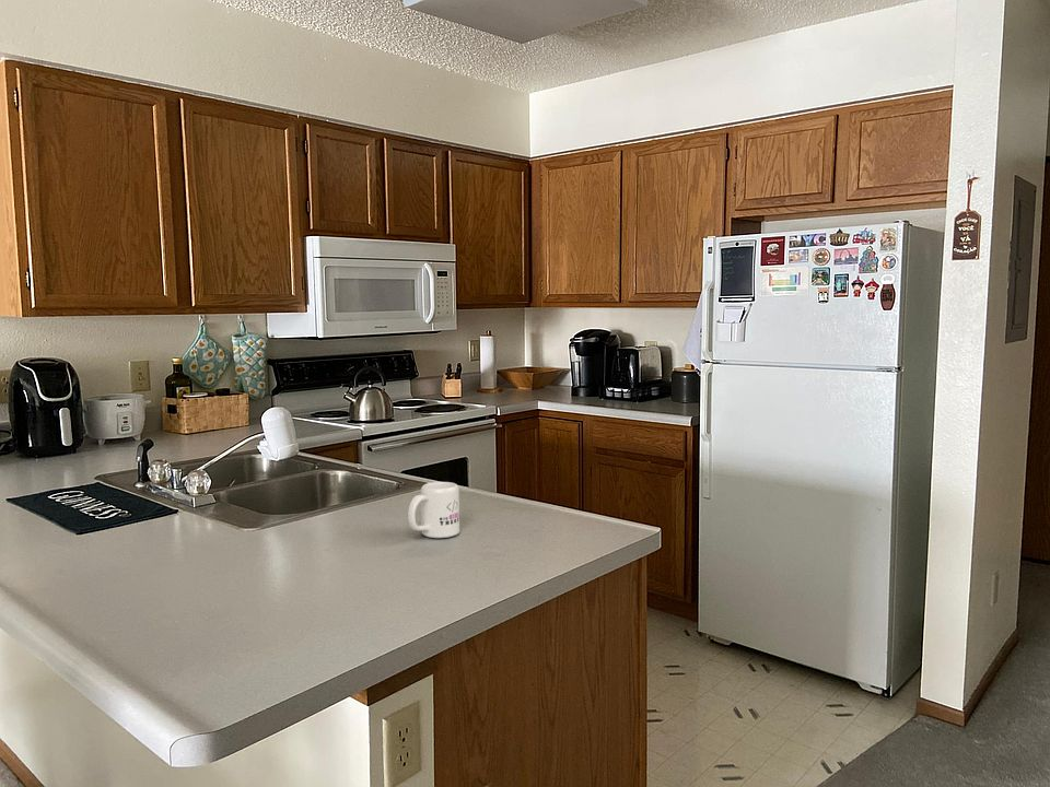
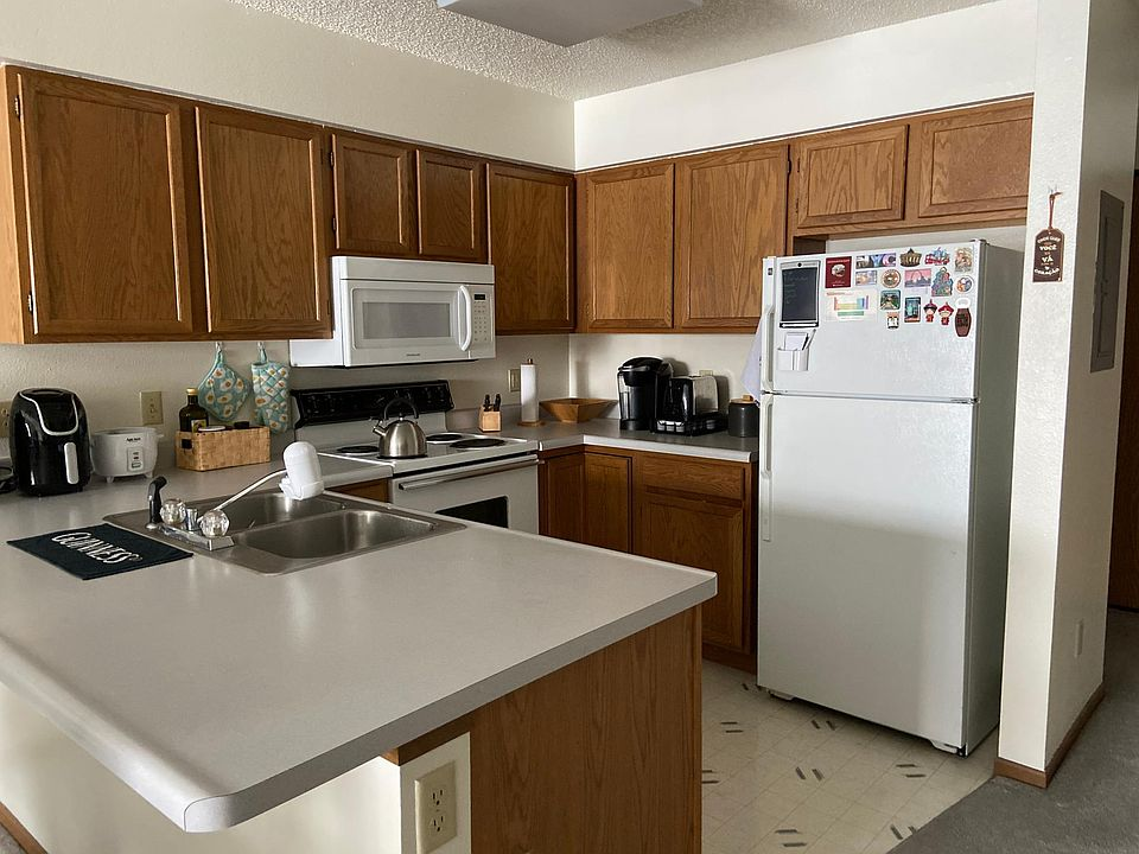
- mug (431, 512)
